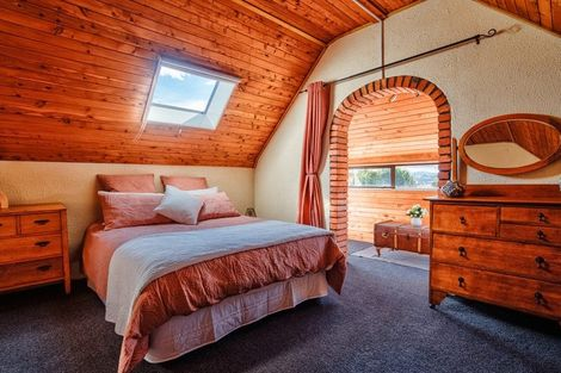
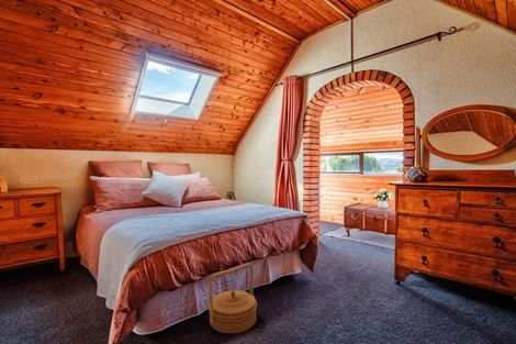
+ basket (233, 293)
